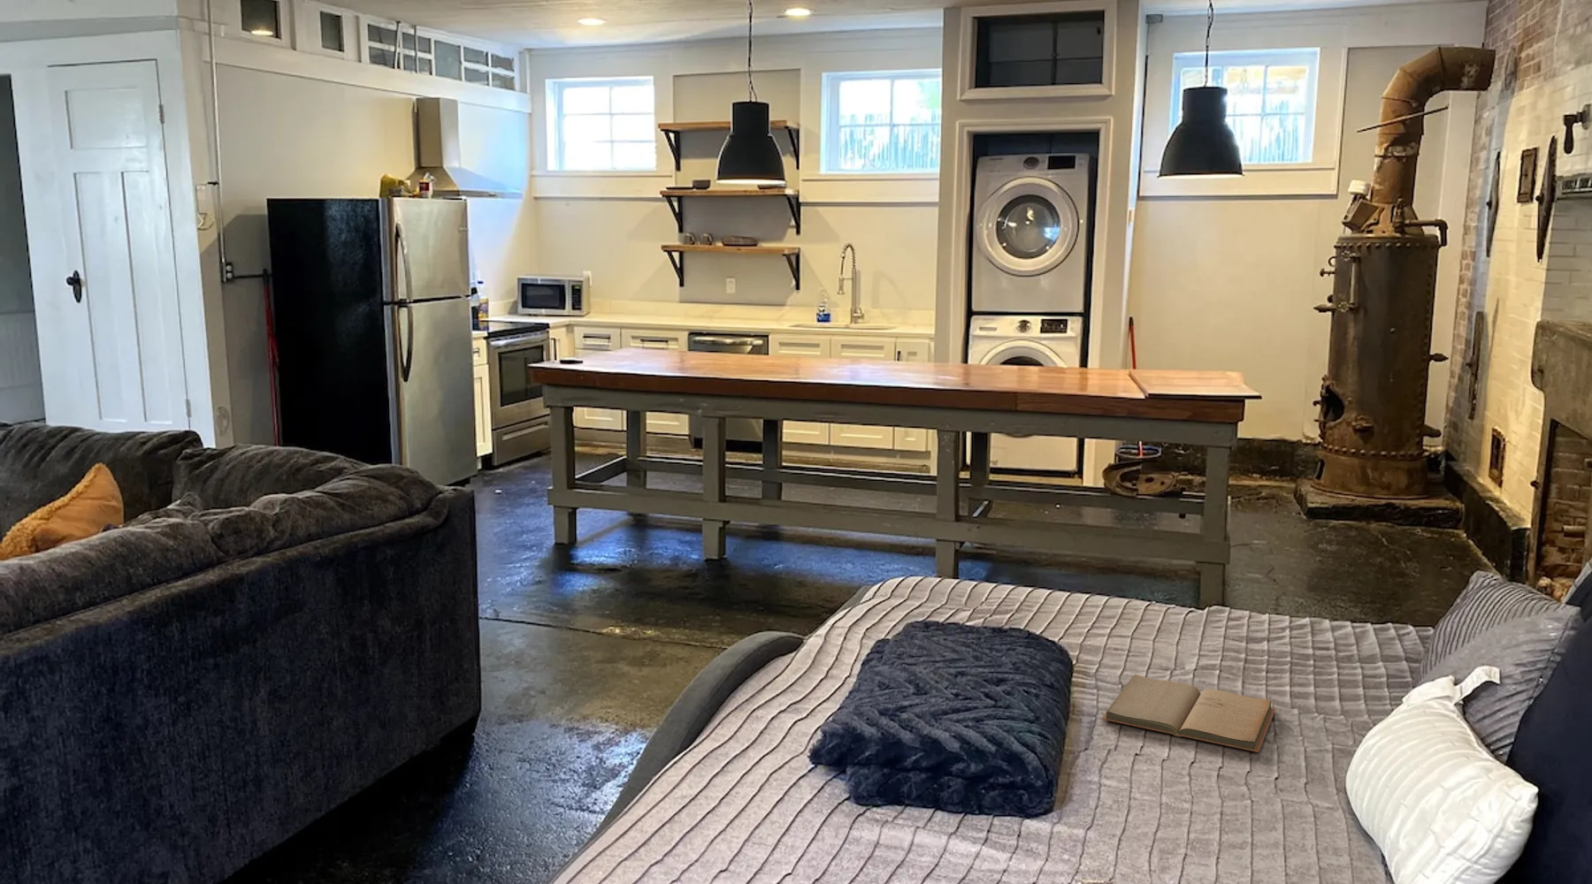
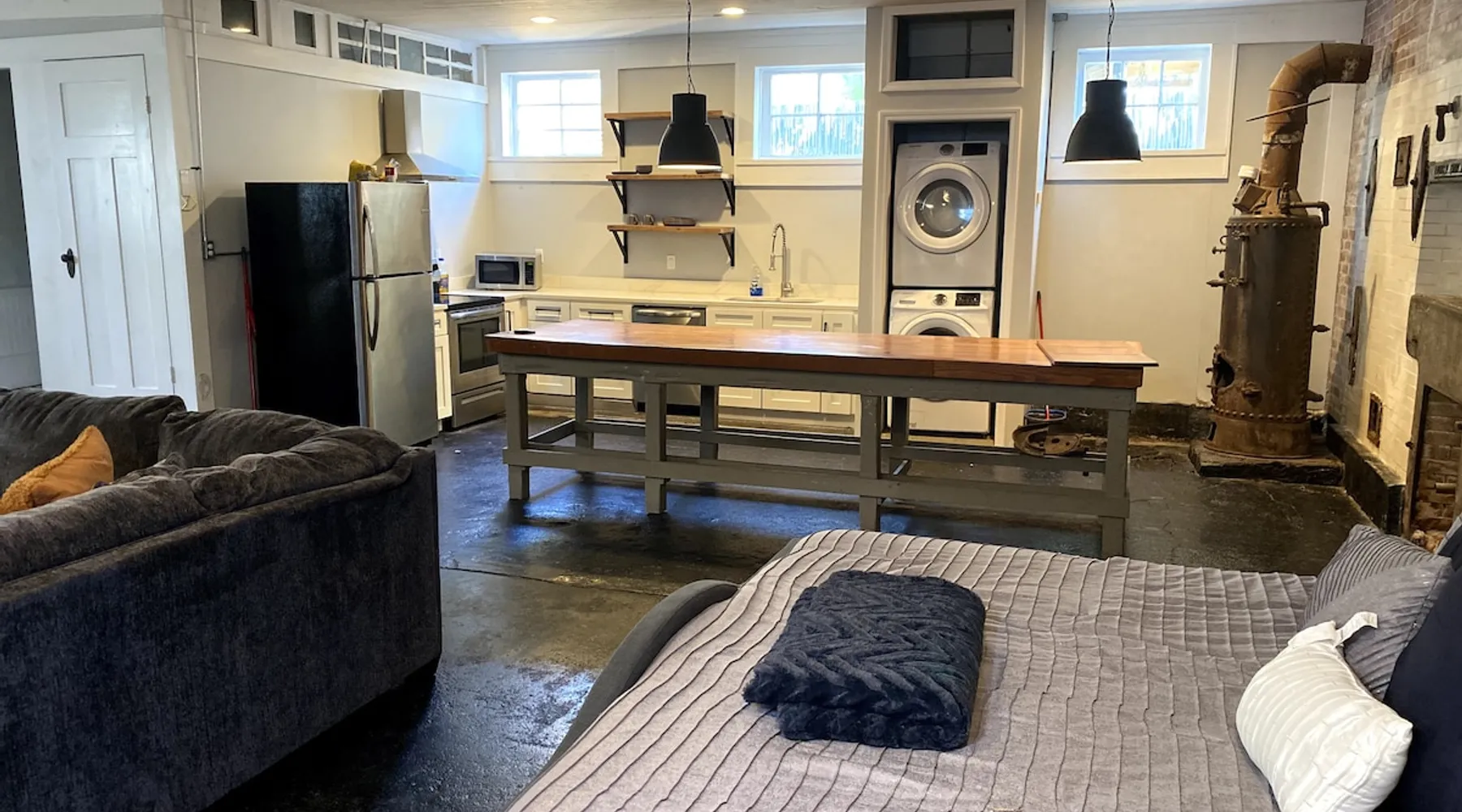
- book (1189, 710)
